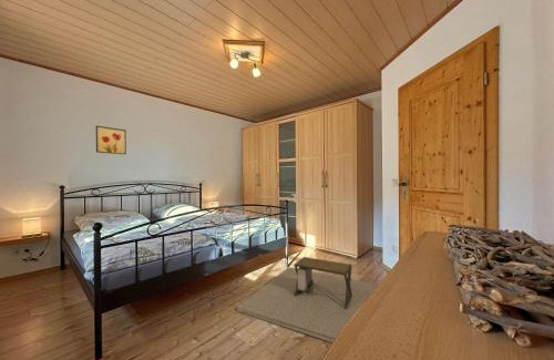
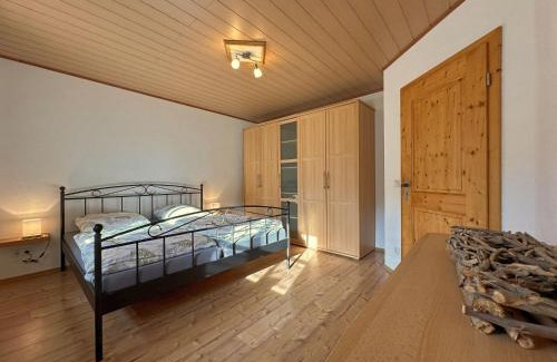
- wall art (111, 141)
- desk (321, 282)
